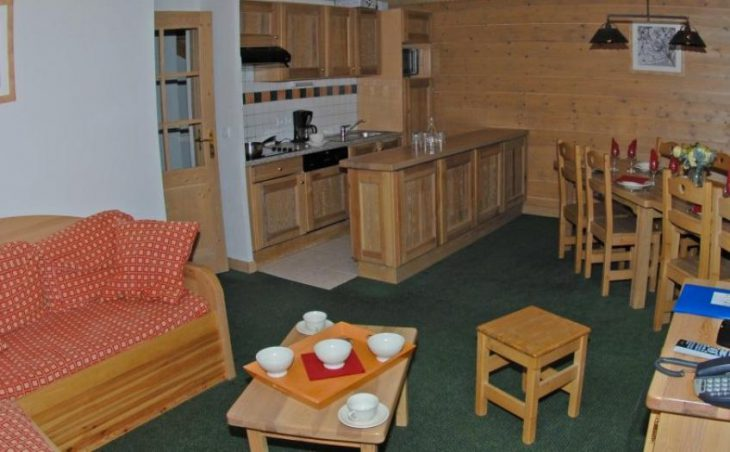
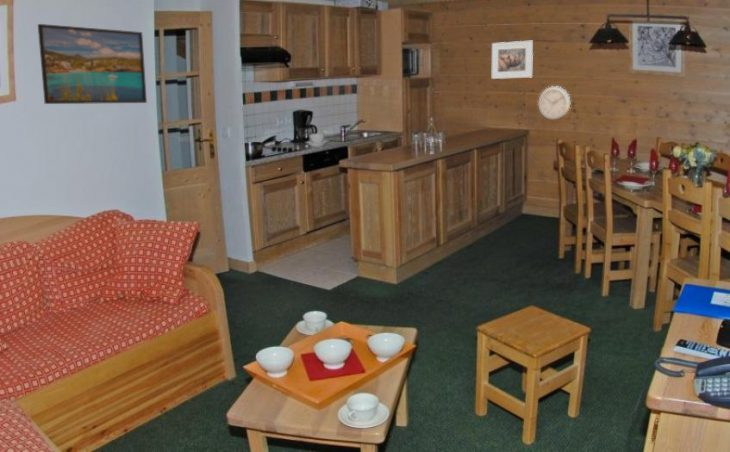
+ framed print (95, 66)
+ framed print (511, 60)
+ wall clock (553, 103)
